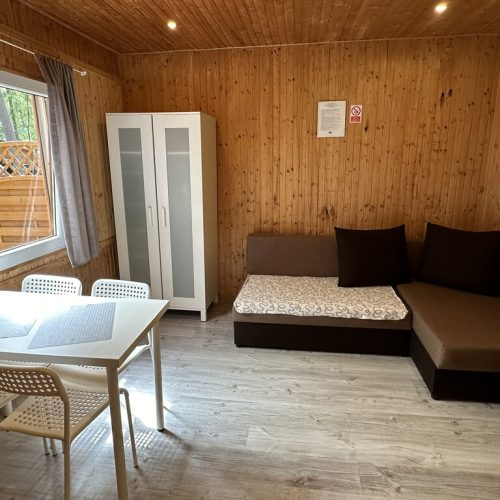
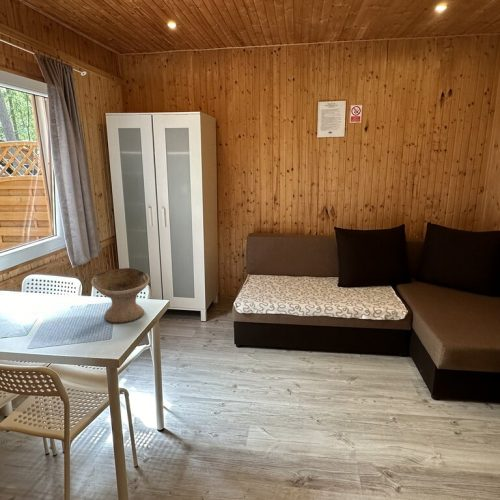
+ bowl (122, 295)
